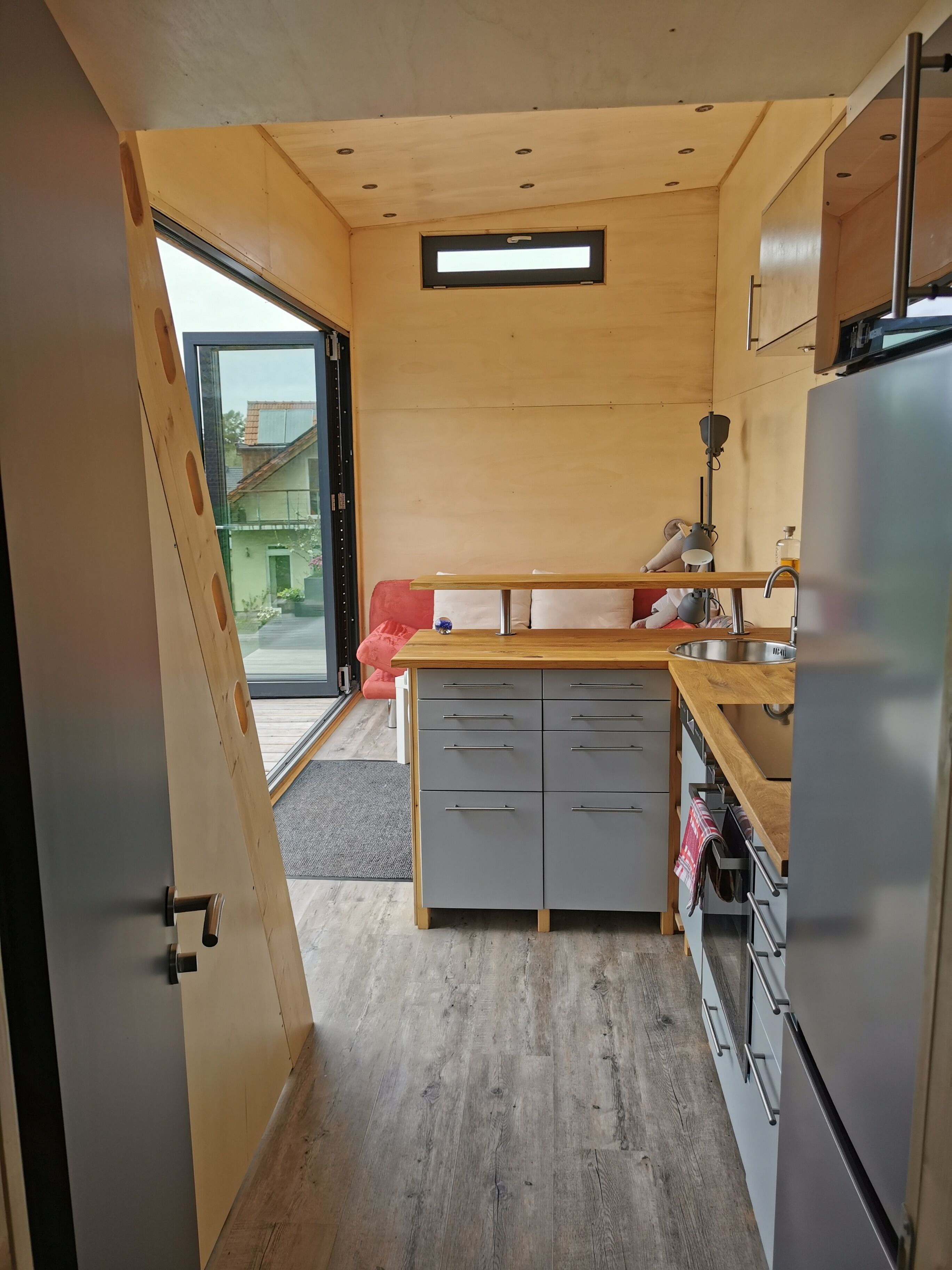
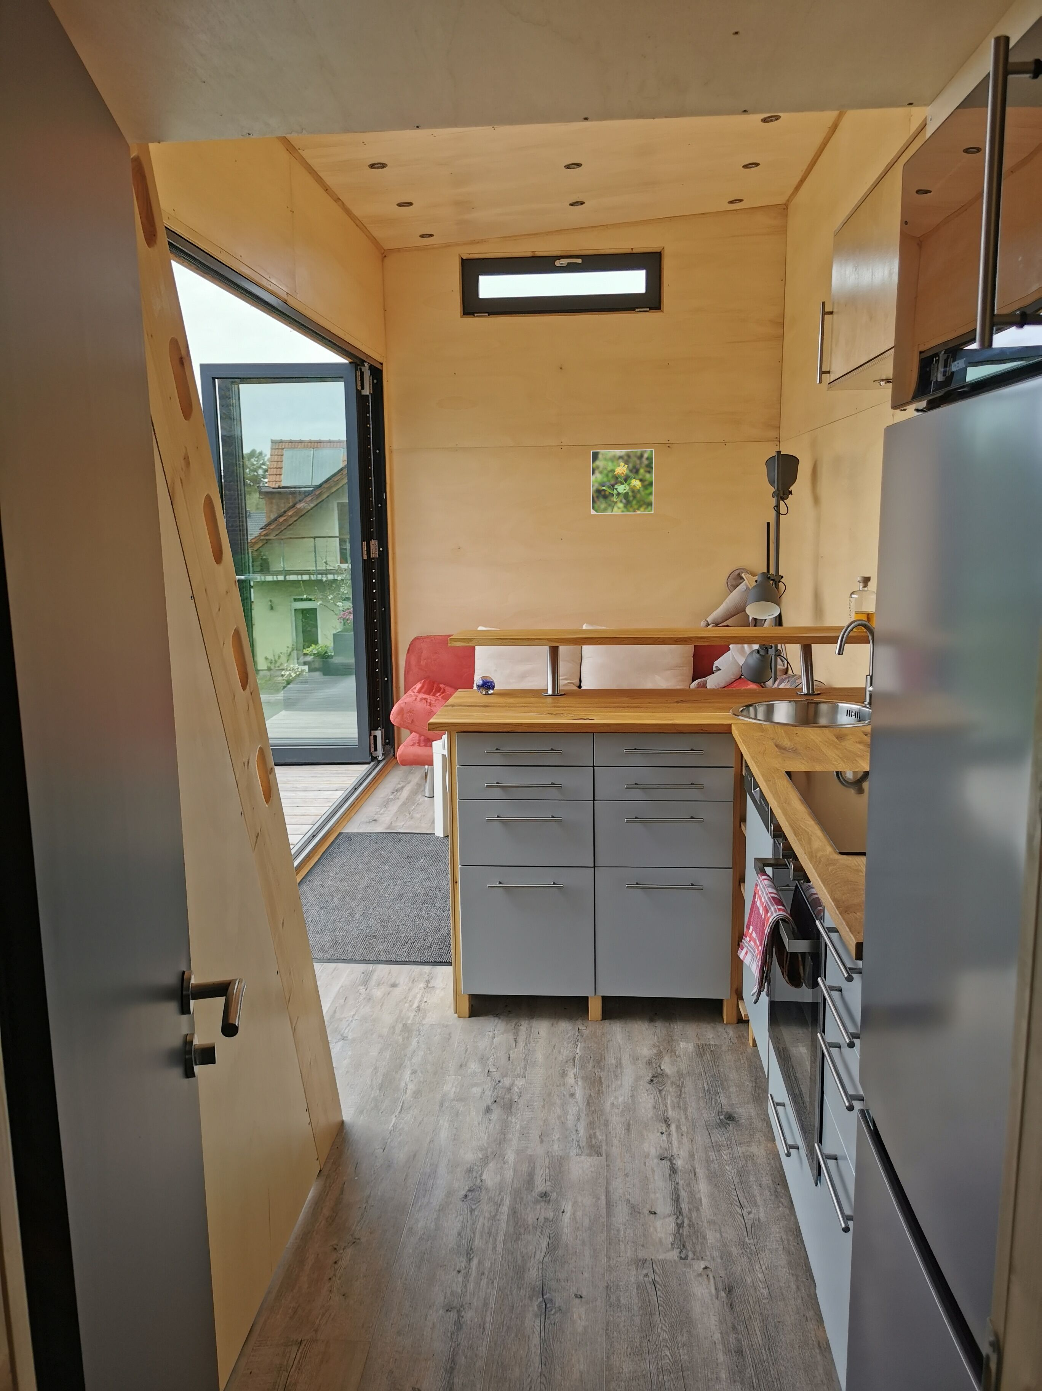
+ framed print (623, 482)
